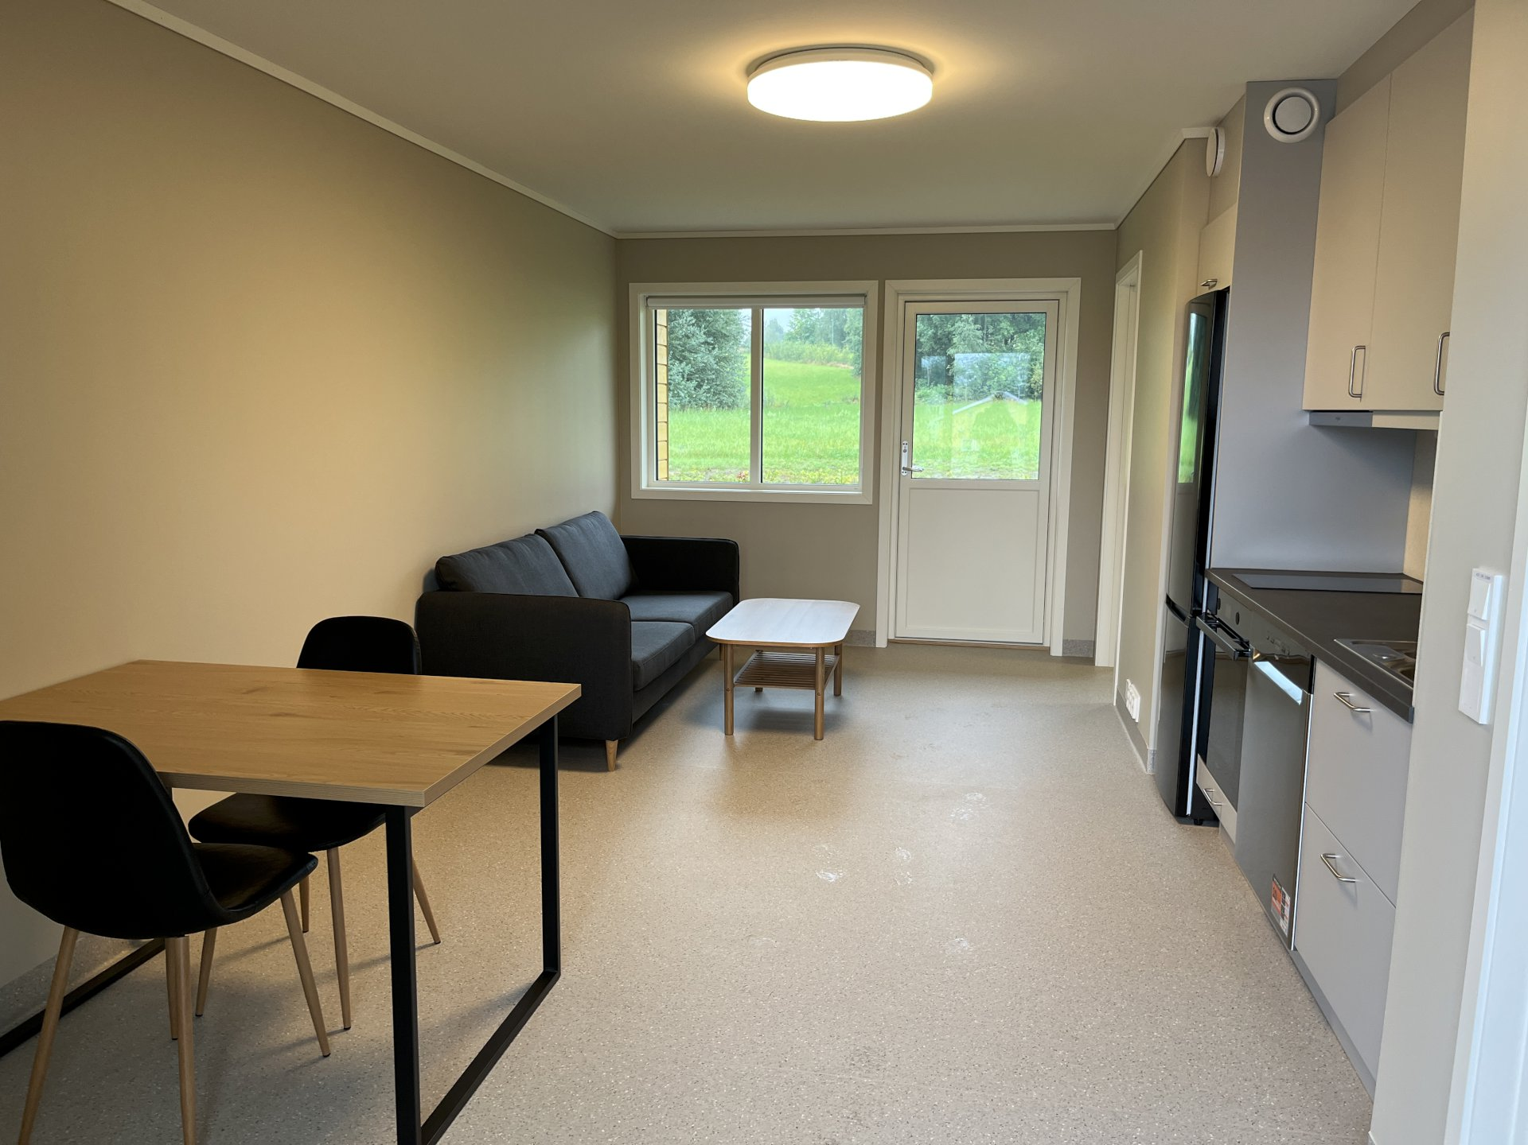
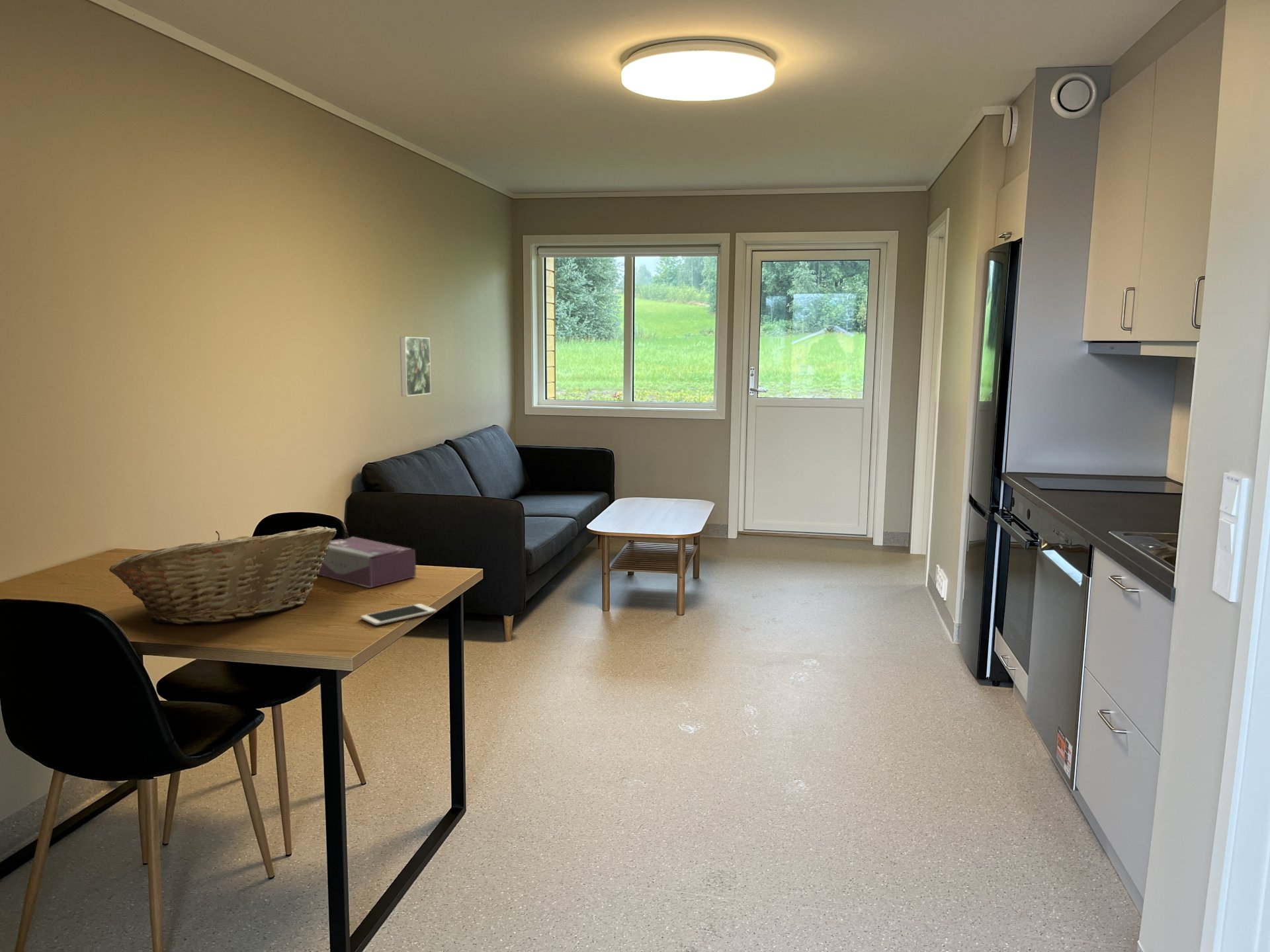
+ tissue box (362, 560)
+ fruit basket (231, 567)
+ cell phone (399, 614)
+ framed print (415, 366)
